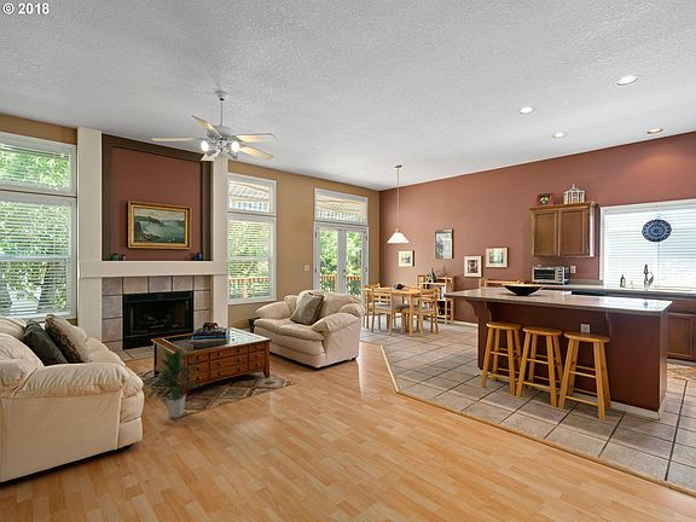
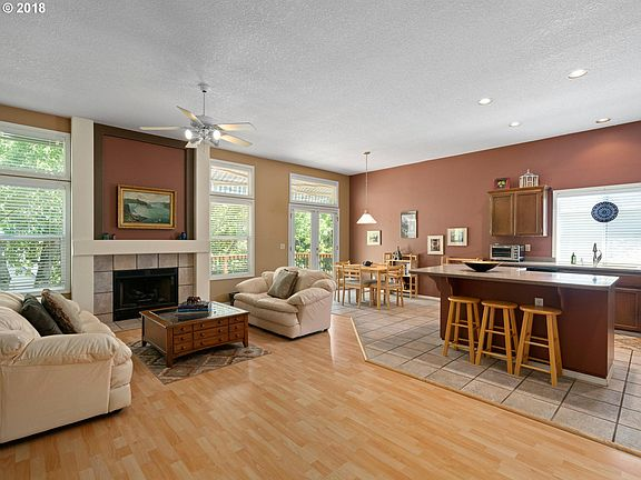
- indoor plant (174, 381)
